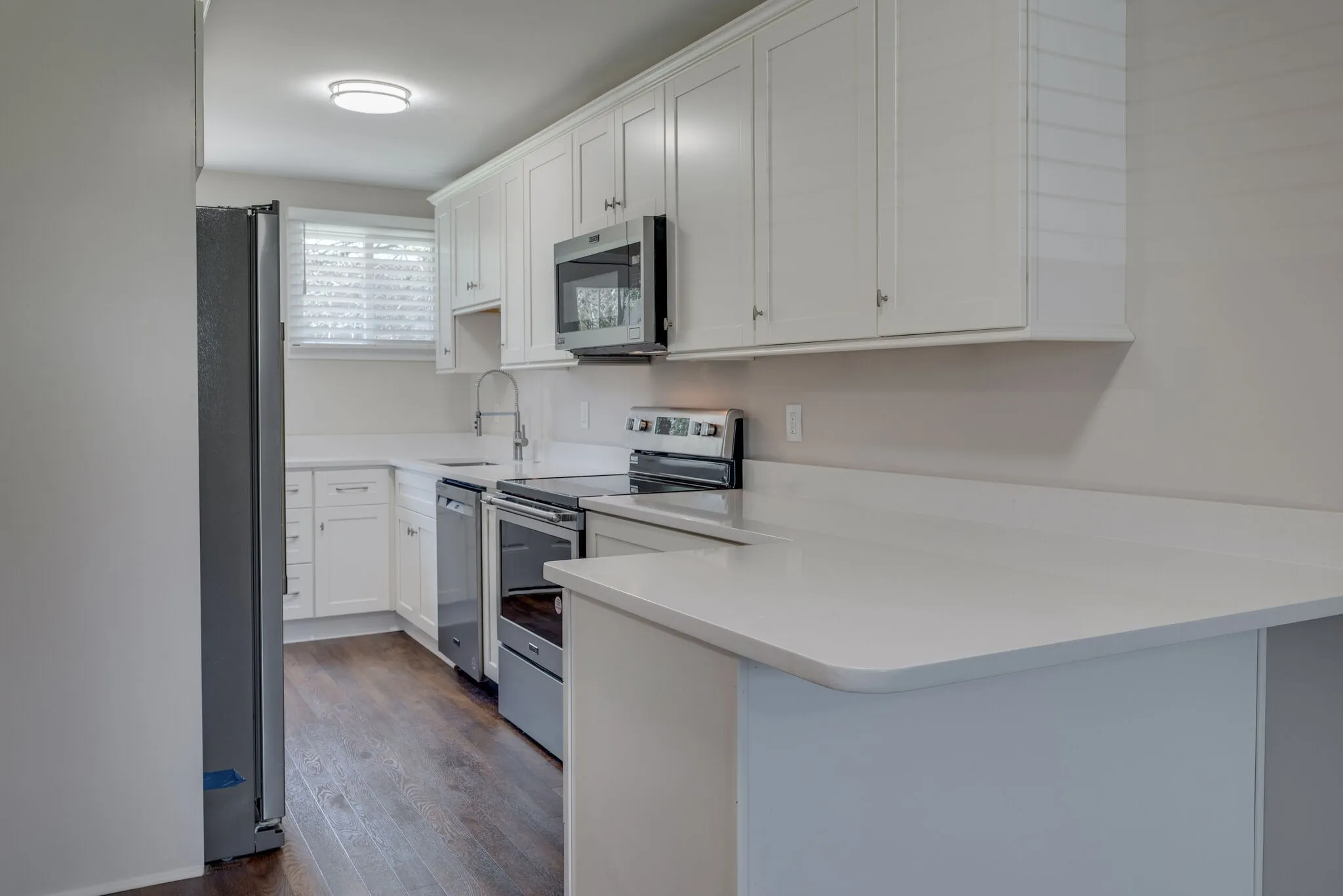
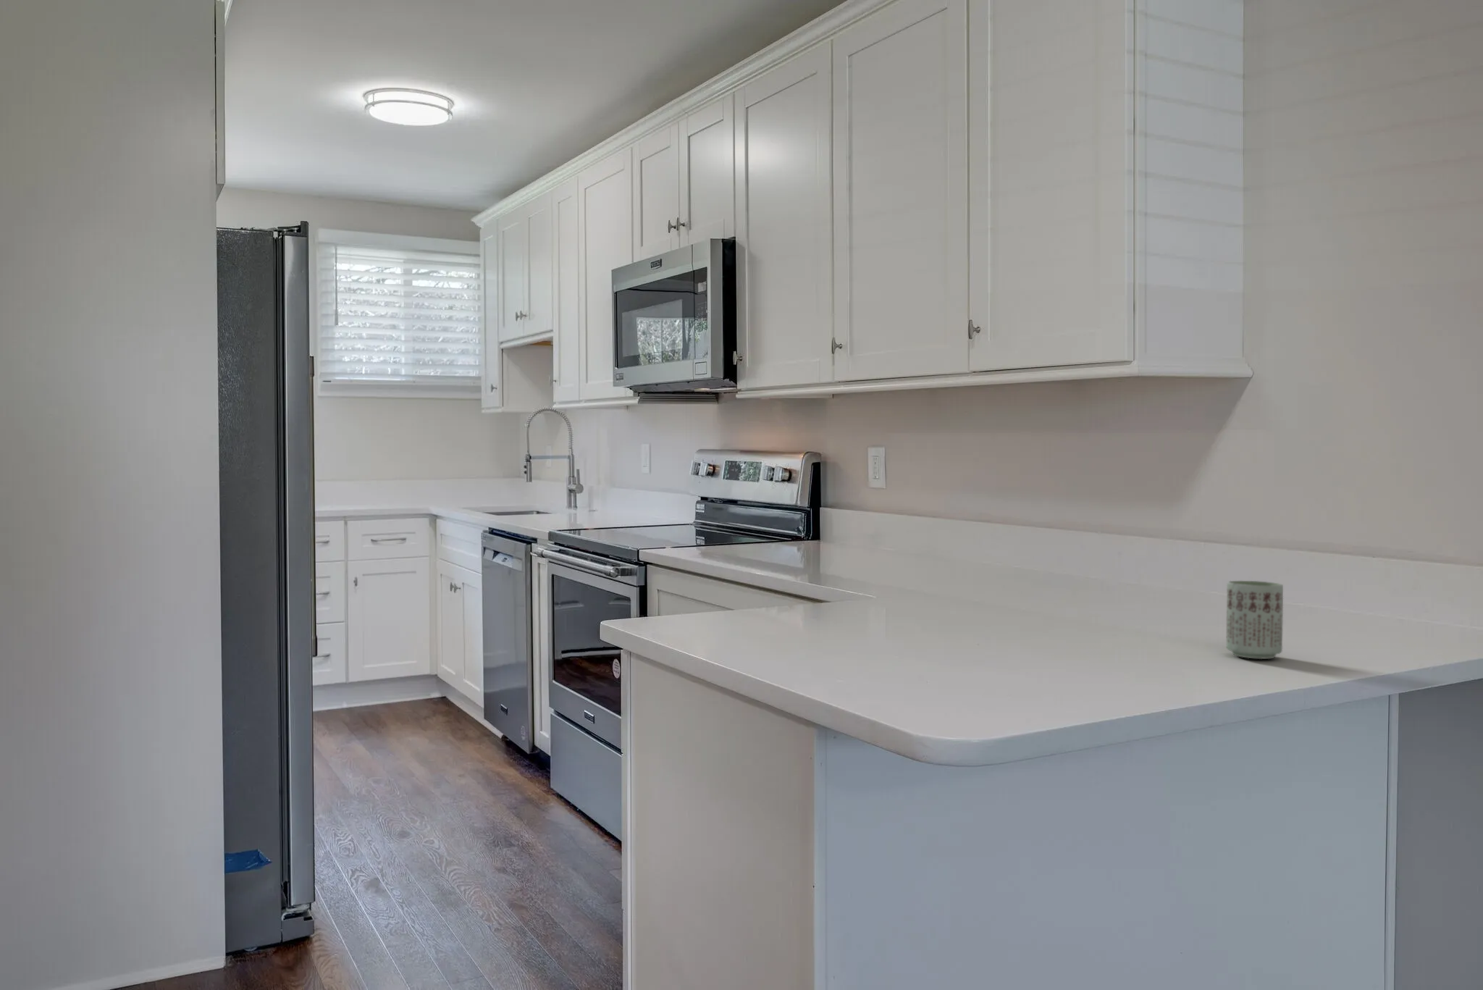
+ cup (1254, 619)
